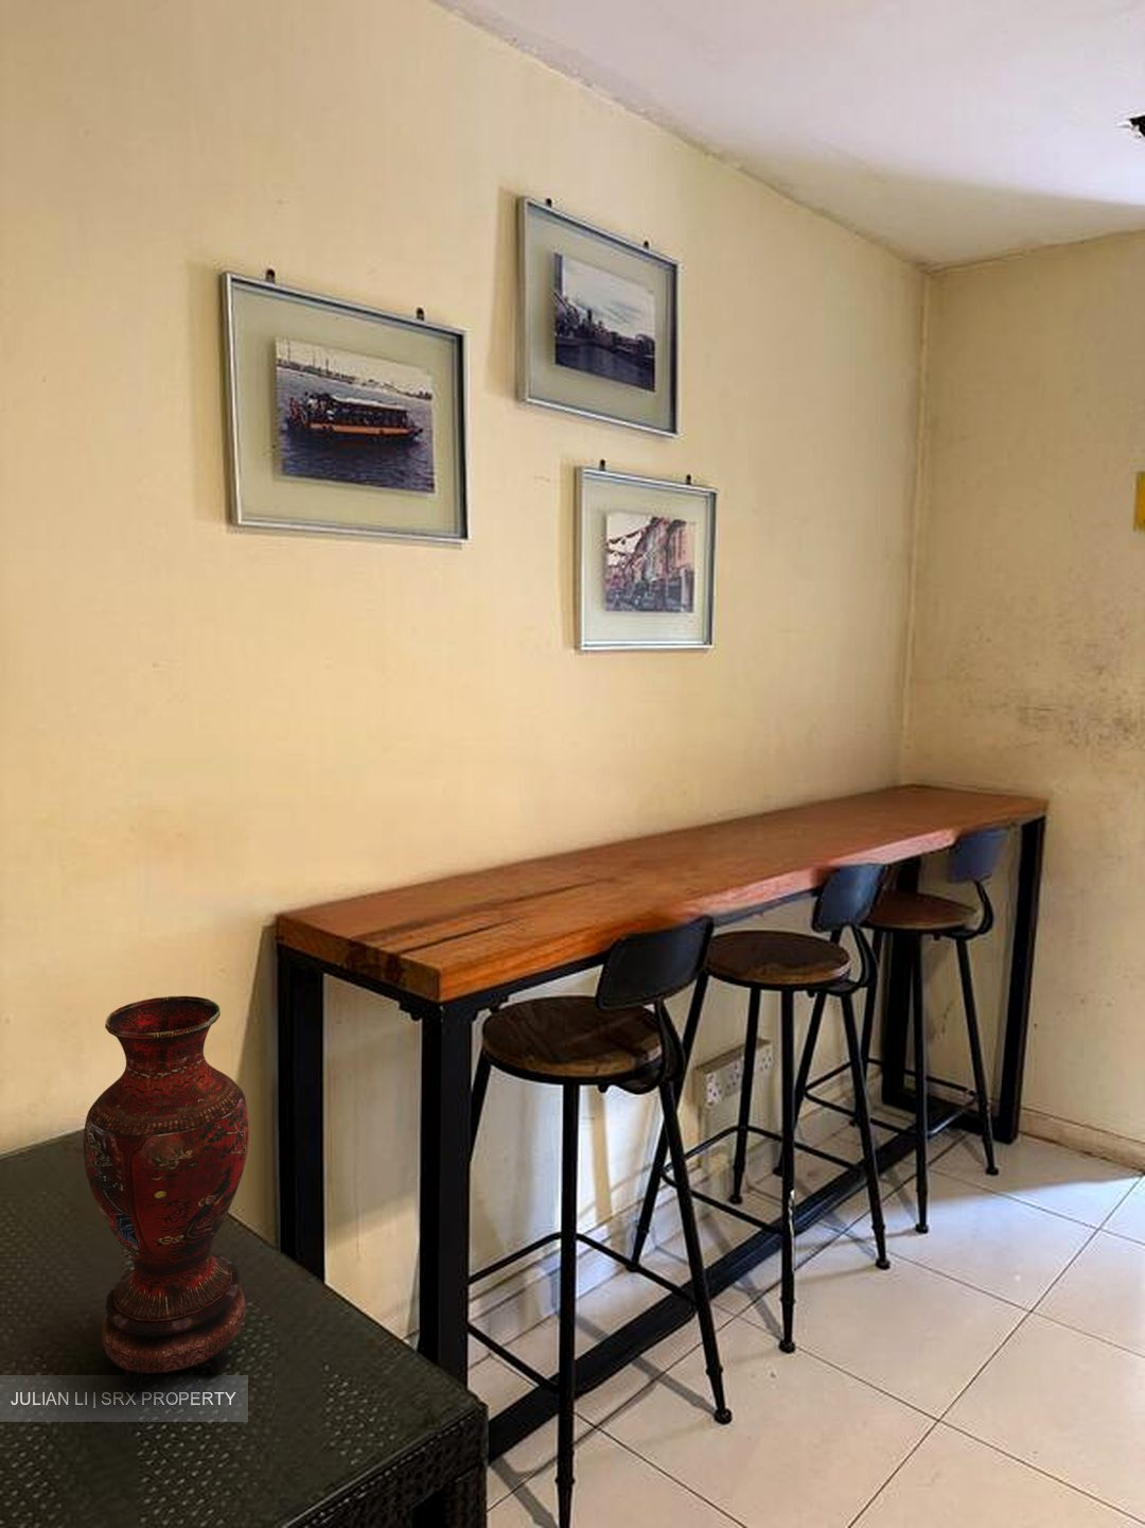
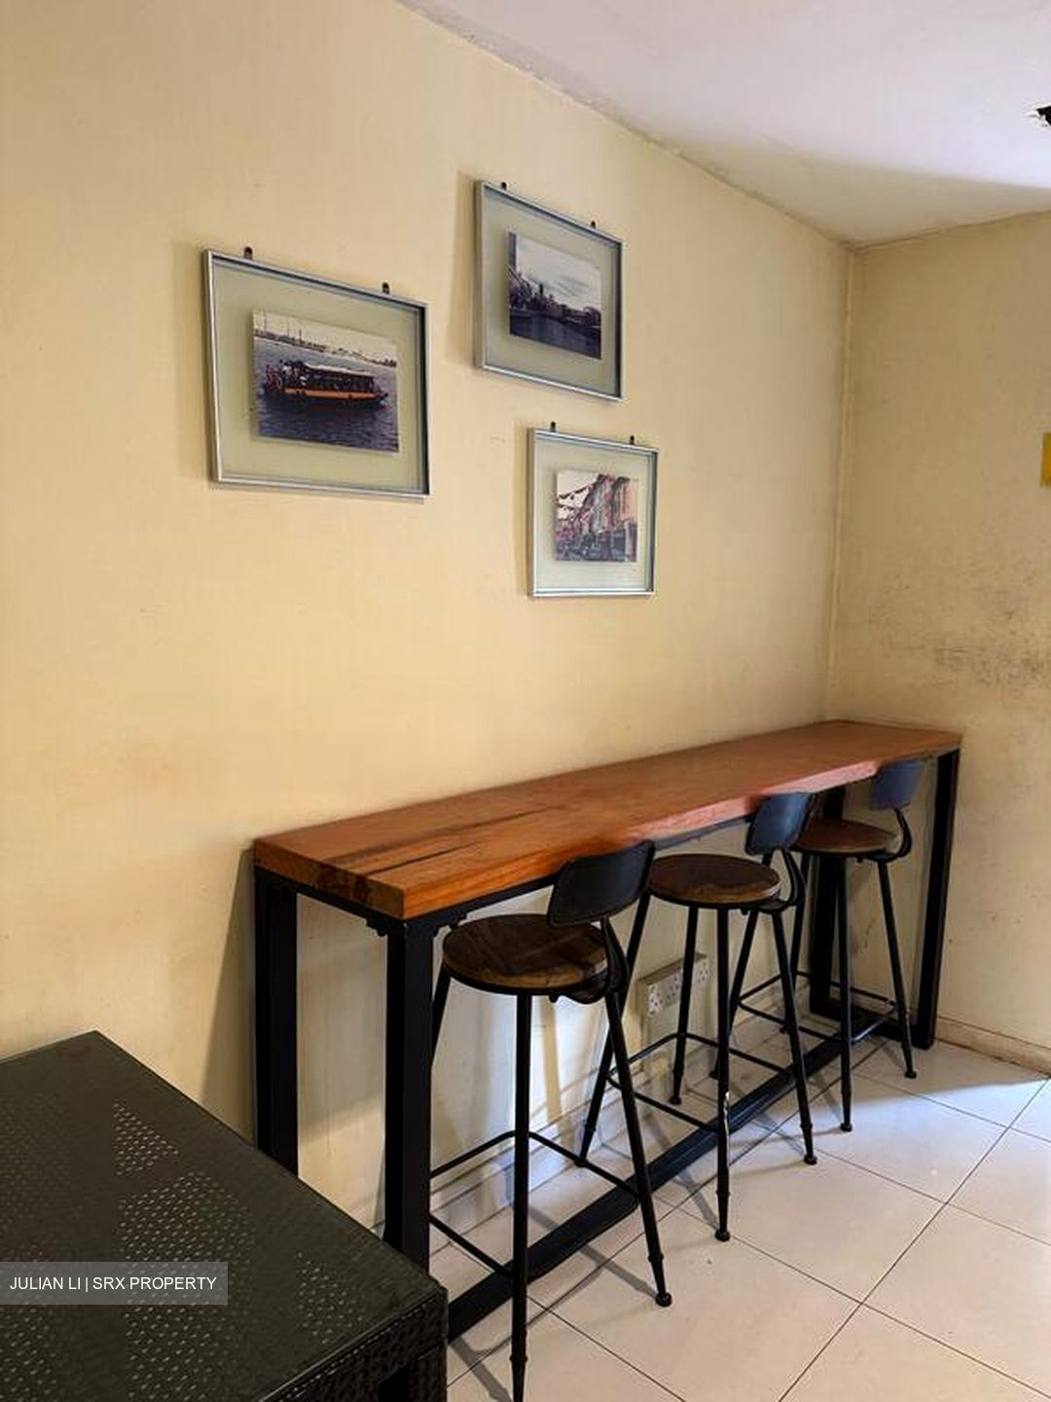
- vase (170, 1188)
